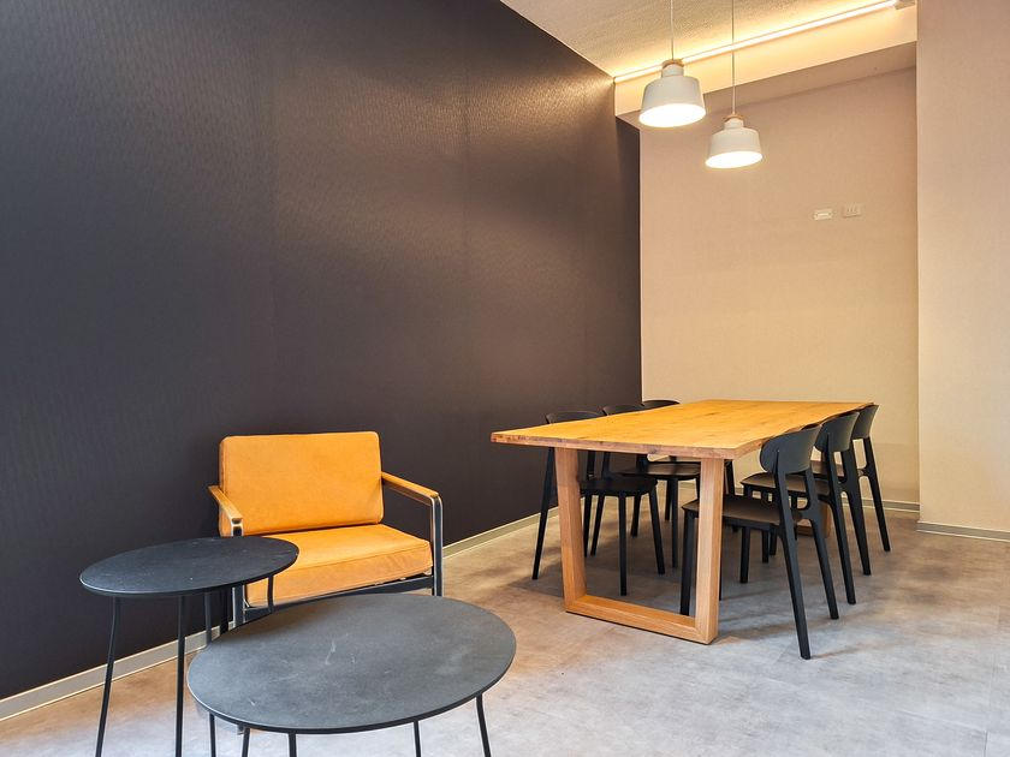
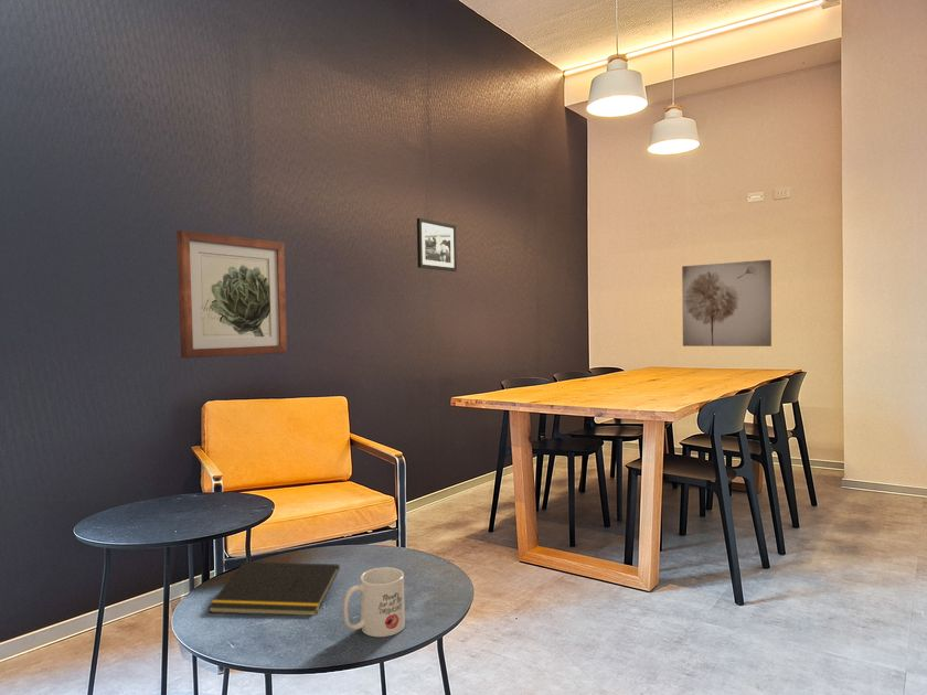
+ picture frame (437, 245)
+ wall art (236, 296)
+ mug (373, 602)
+ notepad (277, 587)
+ wall art (725, 304)
